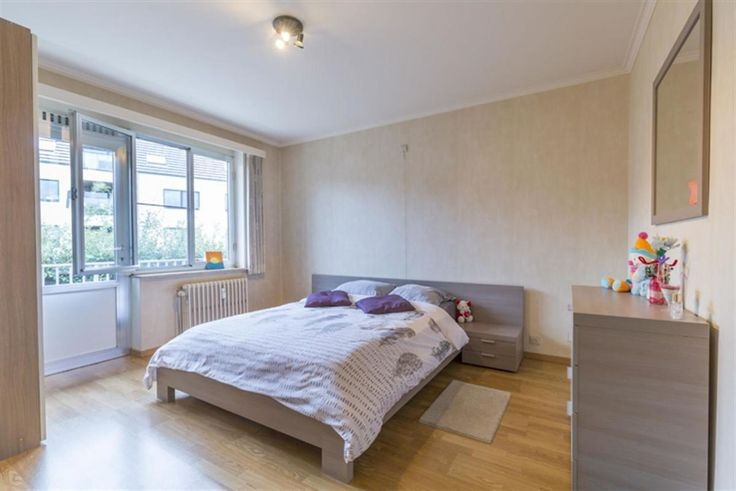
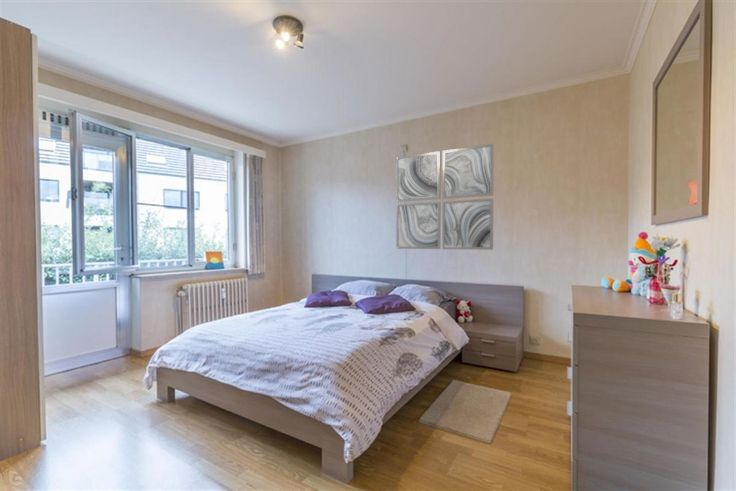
+ wall art (442, 201)
